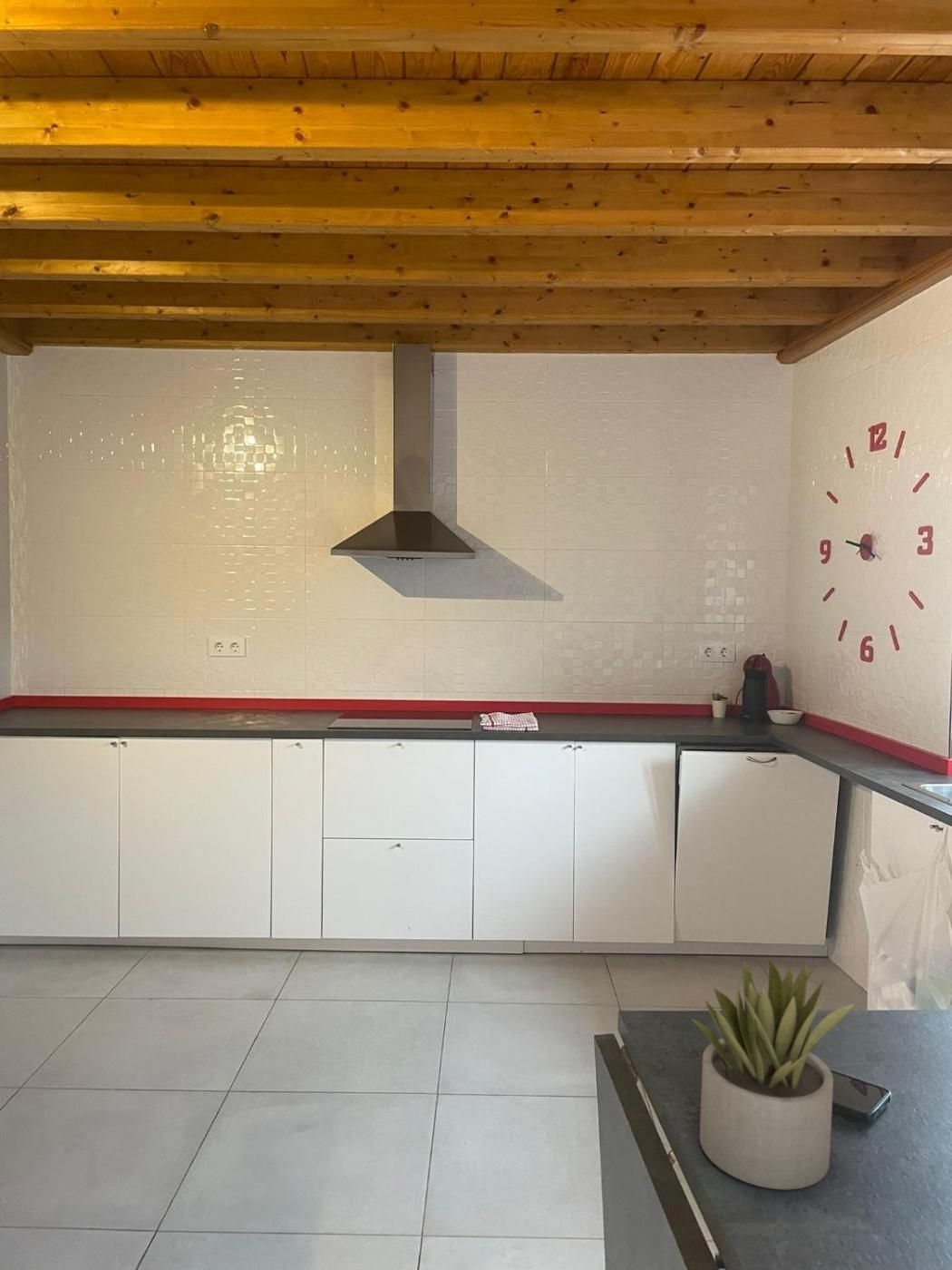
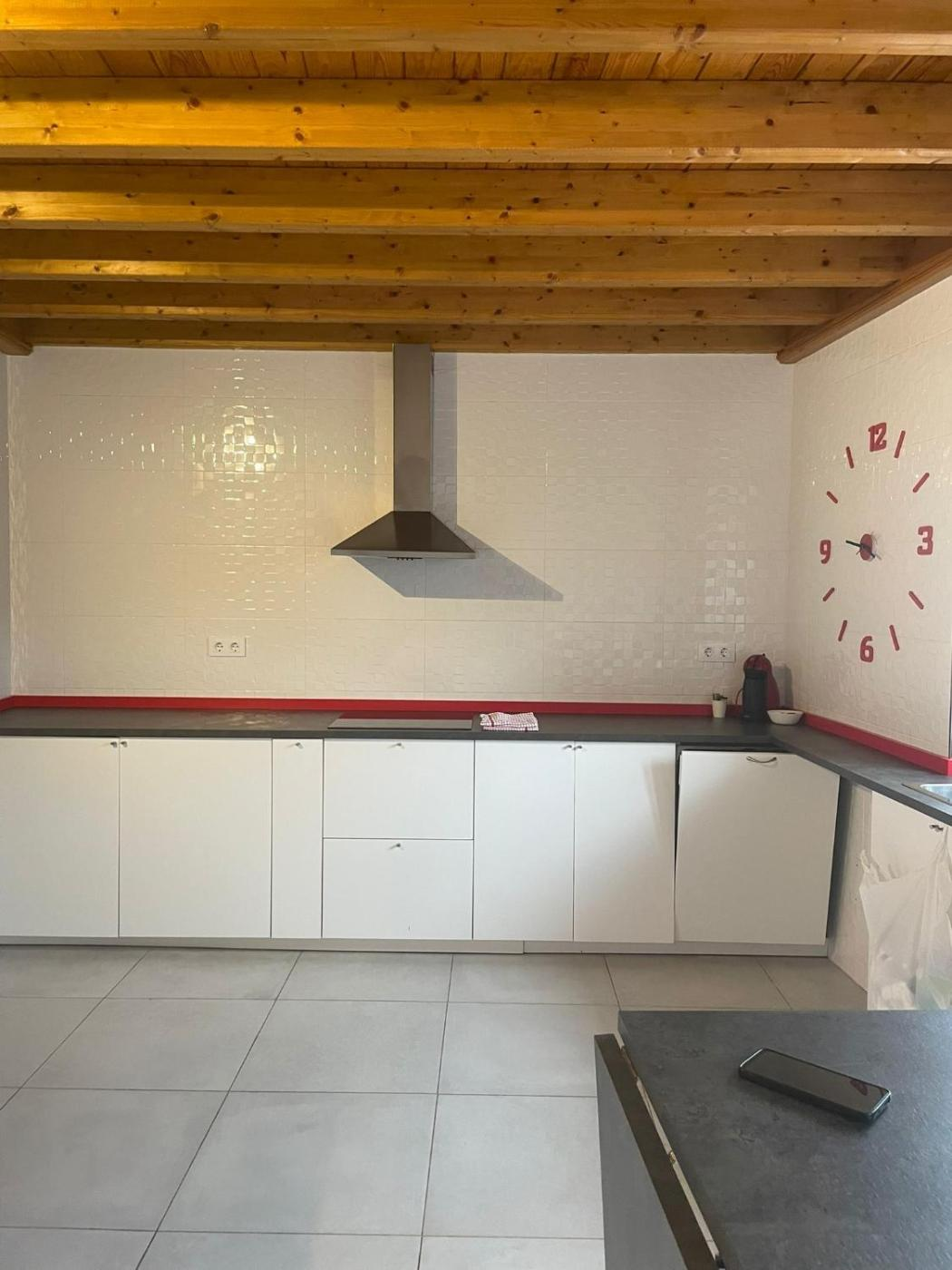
- succulent plant (767, 1052)
